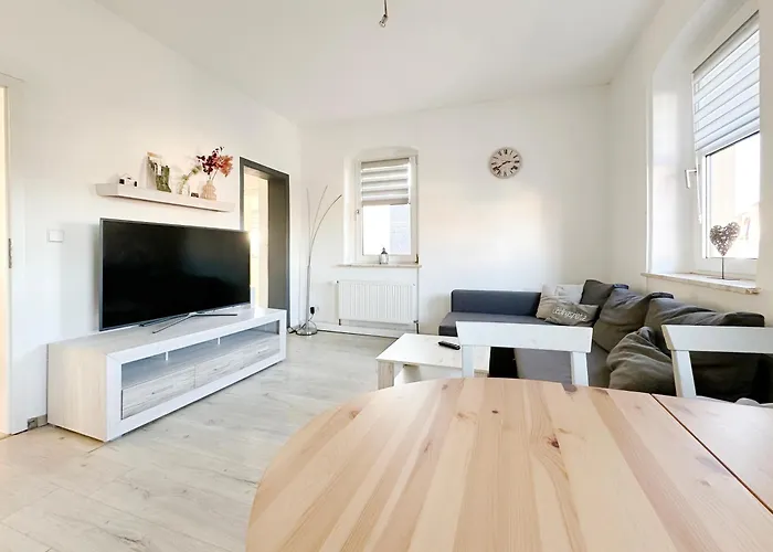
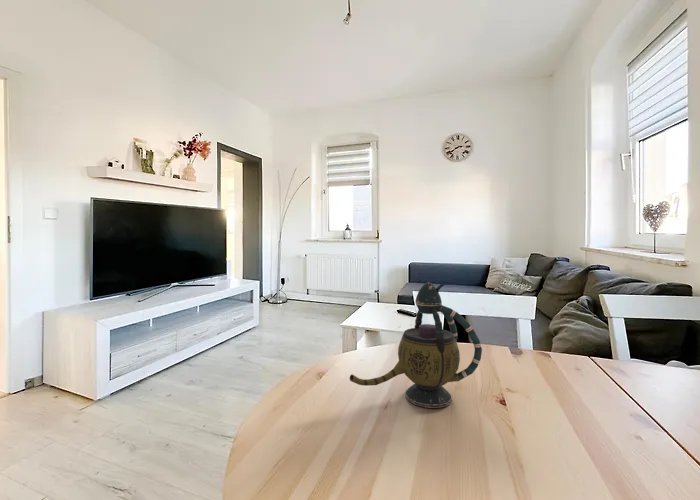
+ teapot (411, 340)
